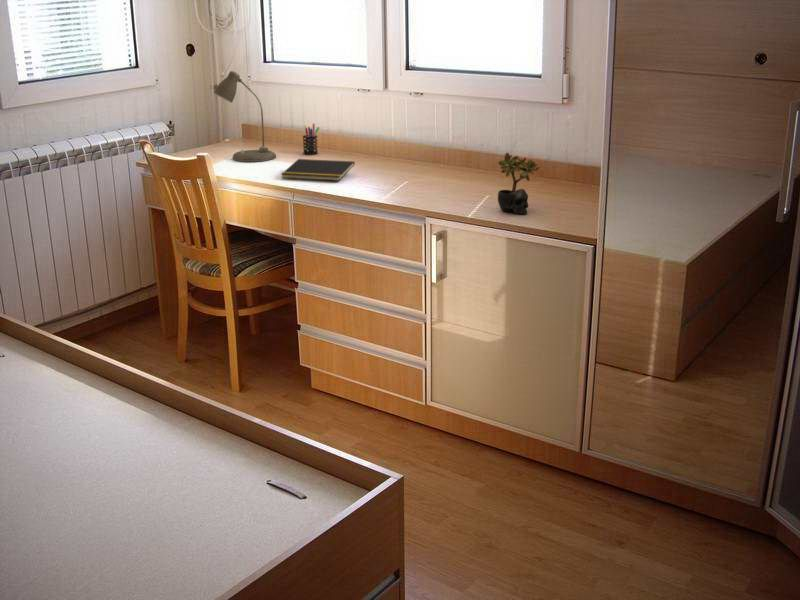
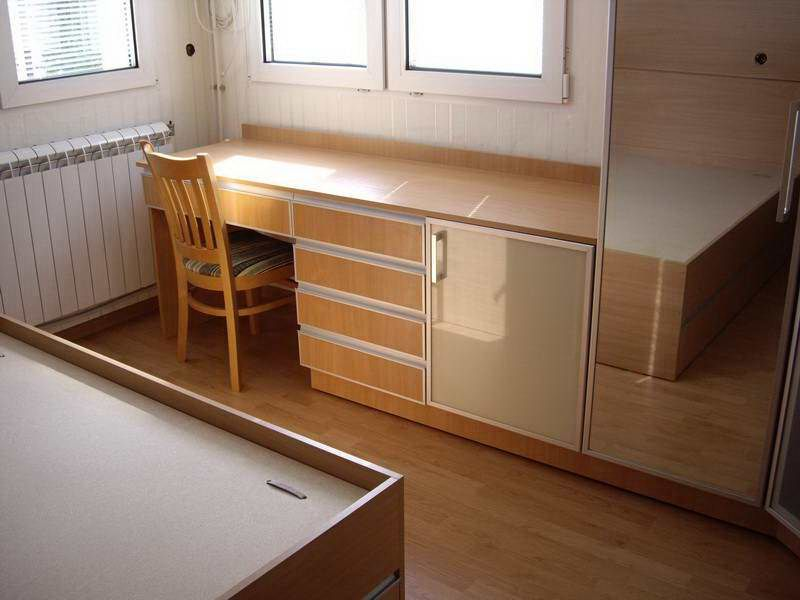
- desk lamp (261, 115)
- pen holder (311, 138)
- notepad (318, 169)
- succulent plant (515, 182)
